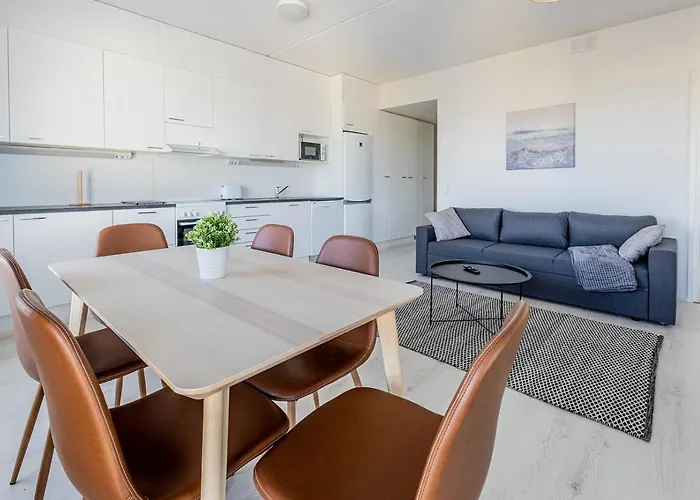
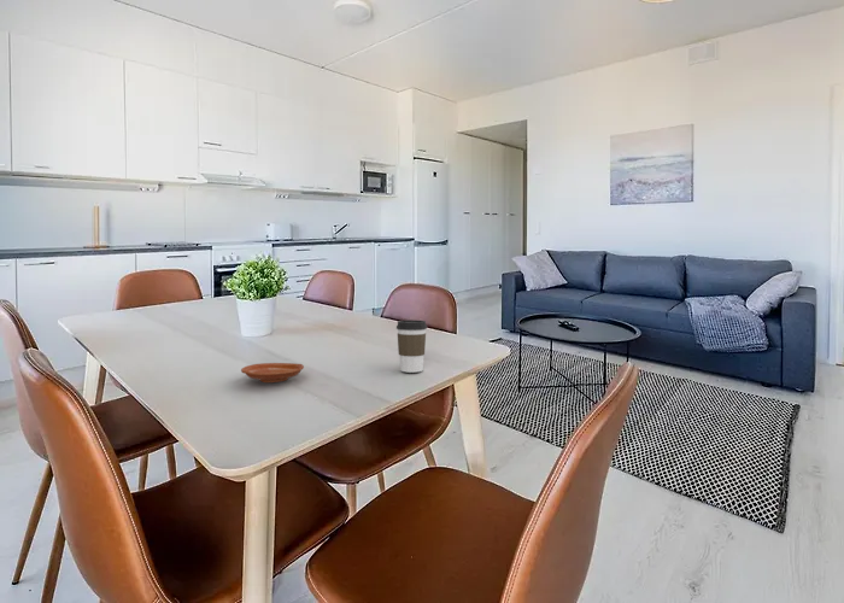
+ plate (272, 374)
+ coffee cup (411, 345)
